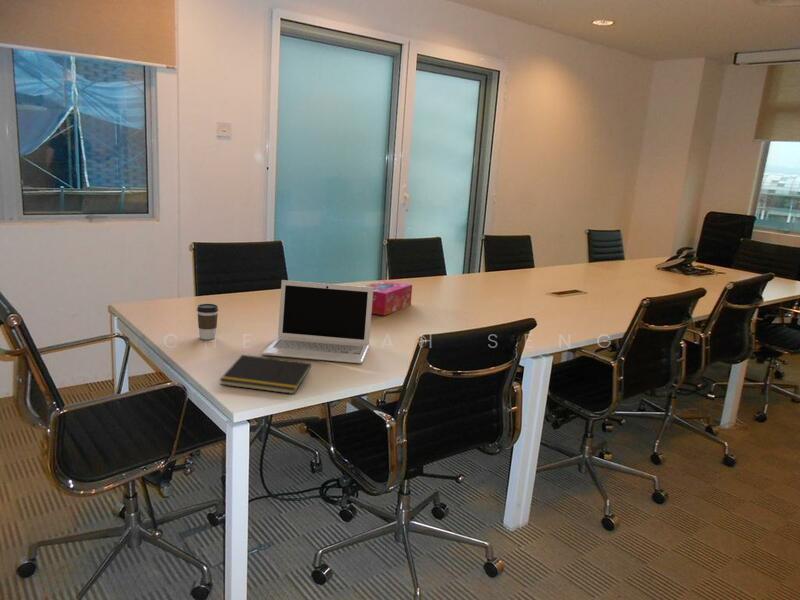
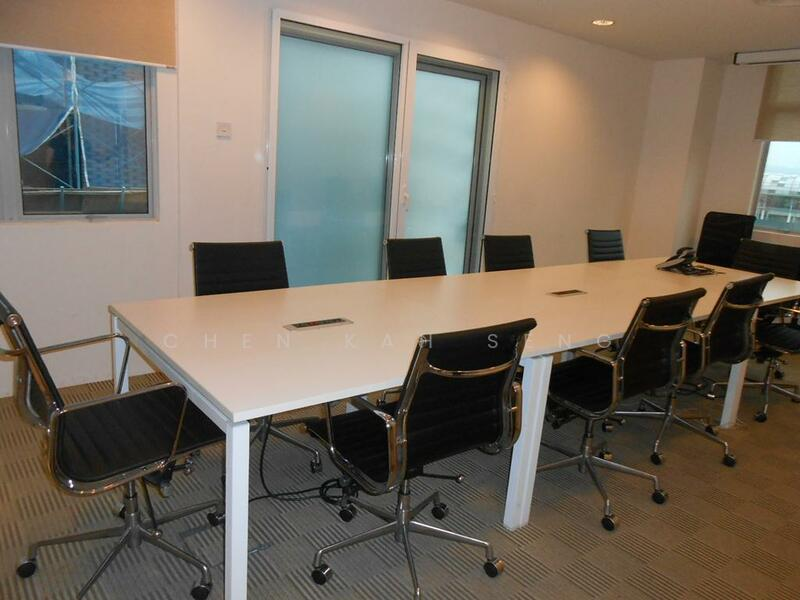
- tissue box (384, 297)
- coffee cup (207, 321)
- laptop (319, 319)
- notepad (266, 373)
